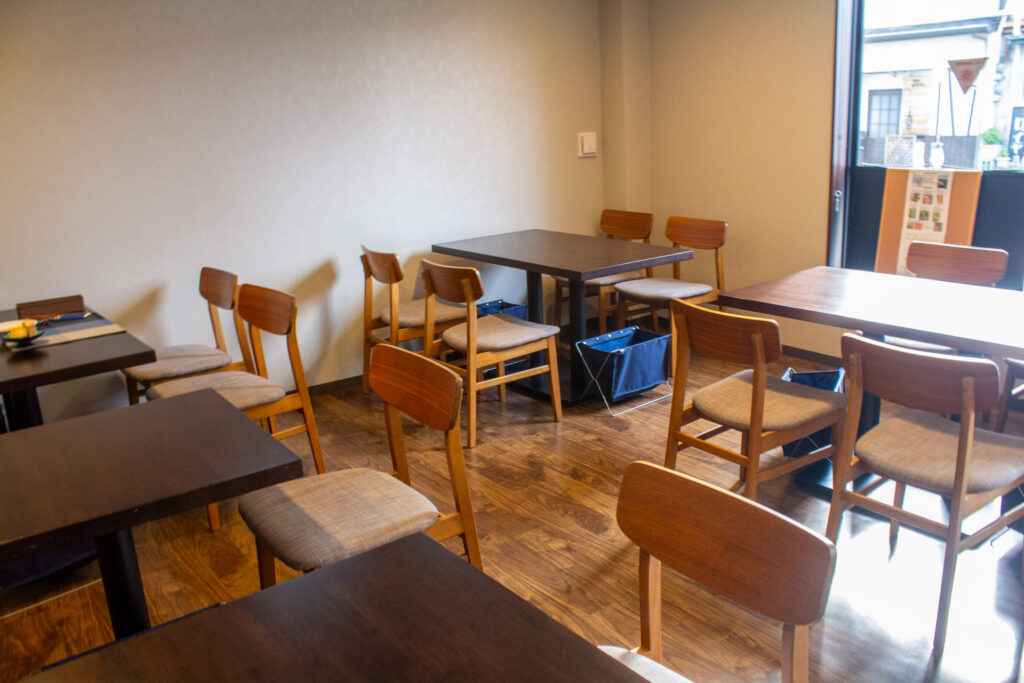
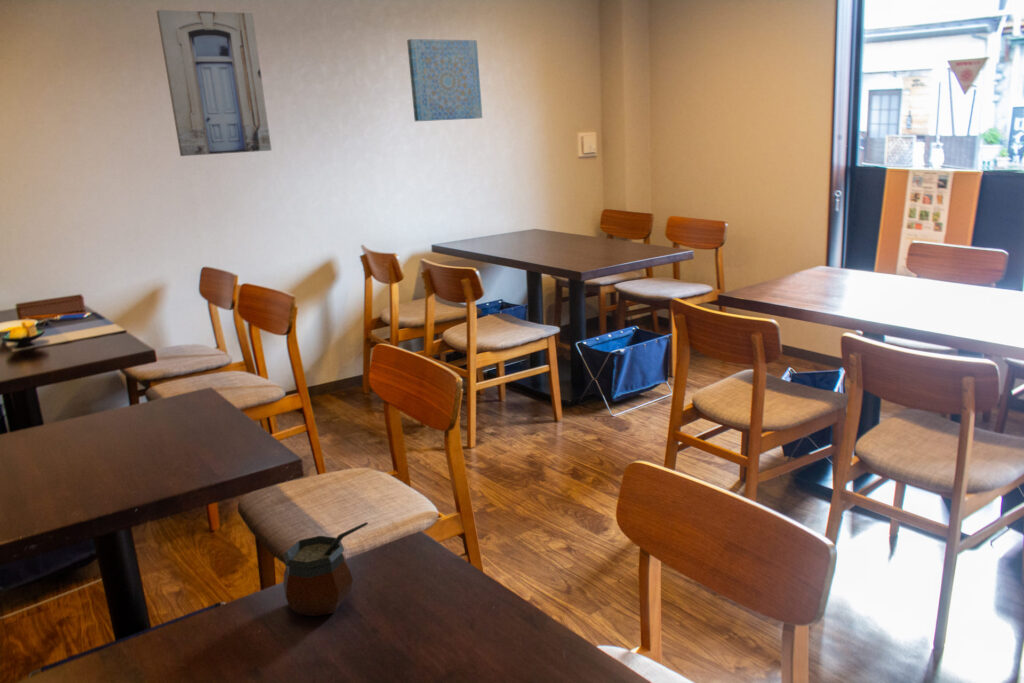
+ wall art (216, 84)
+ gourd (327, 564)
+ wall art (446, 80)
